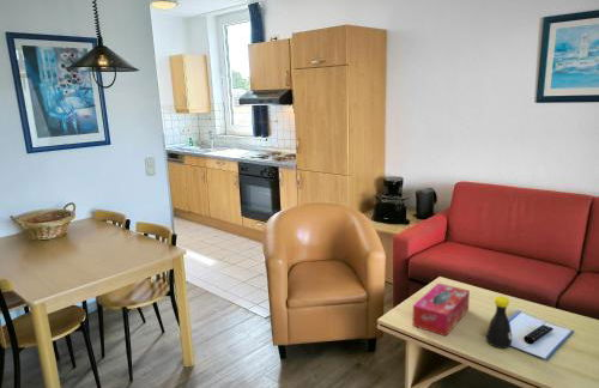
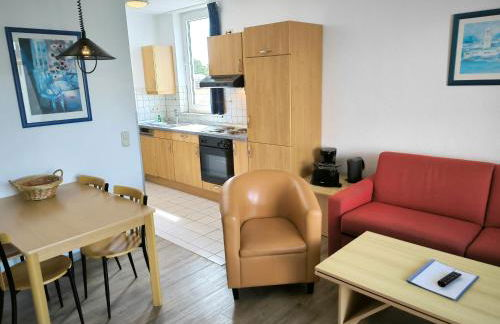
- bottle (500, 321)
- tissue box (441, 307)
